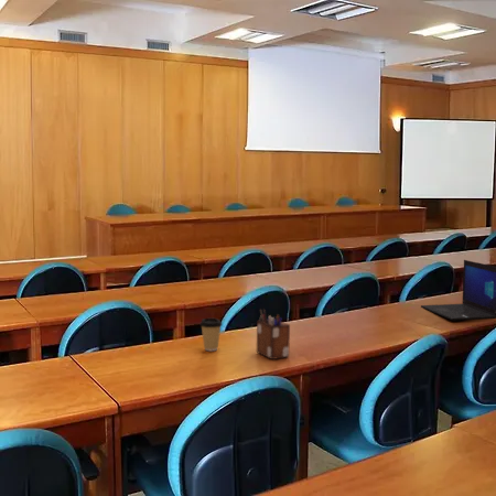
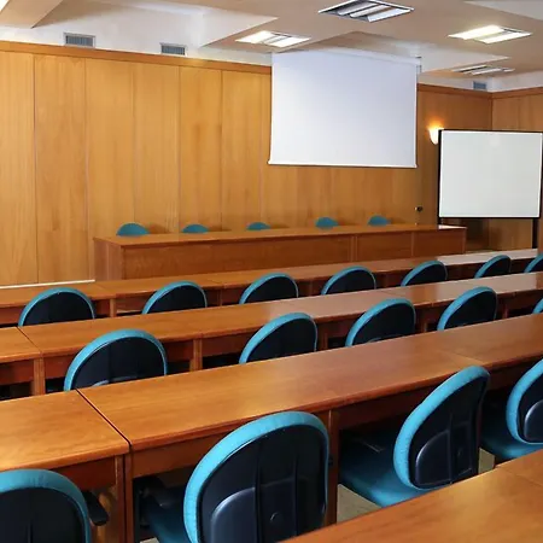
- laptop (463, 288)
- coffee cup (211, 334)
- desk organizer (272, 332)
